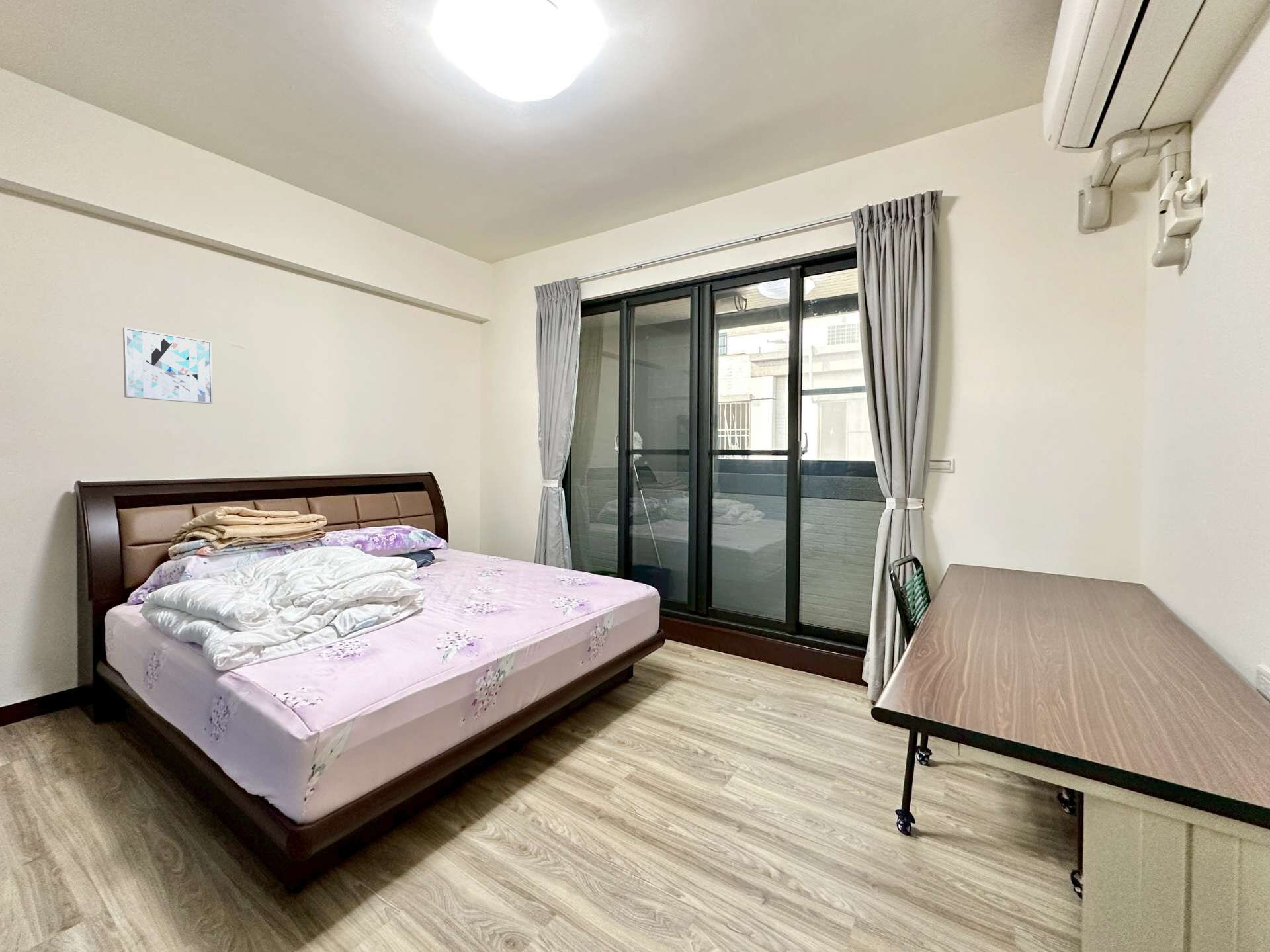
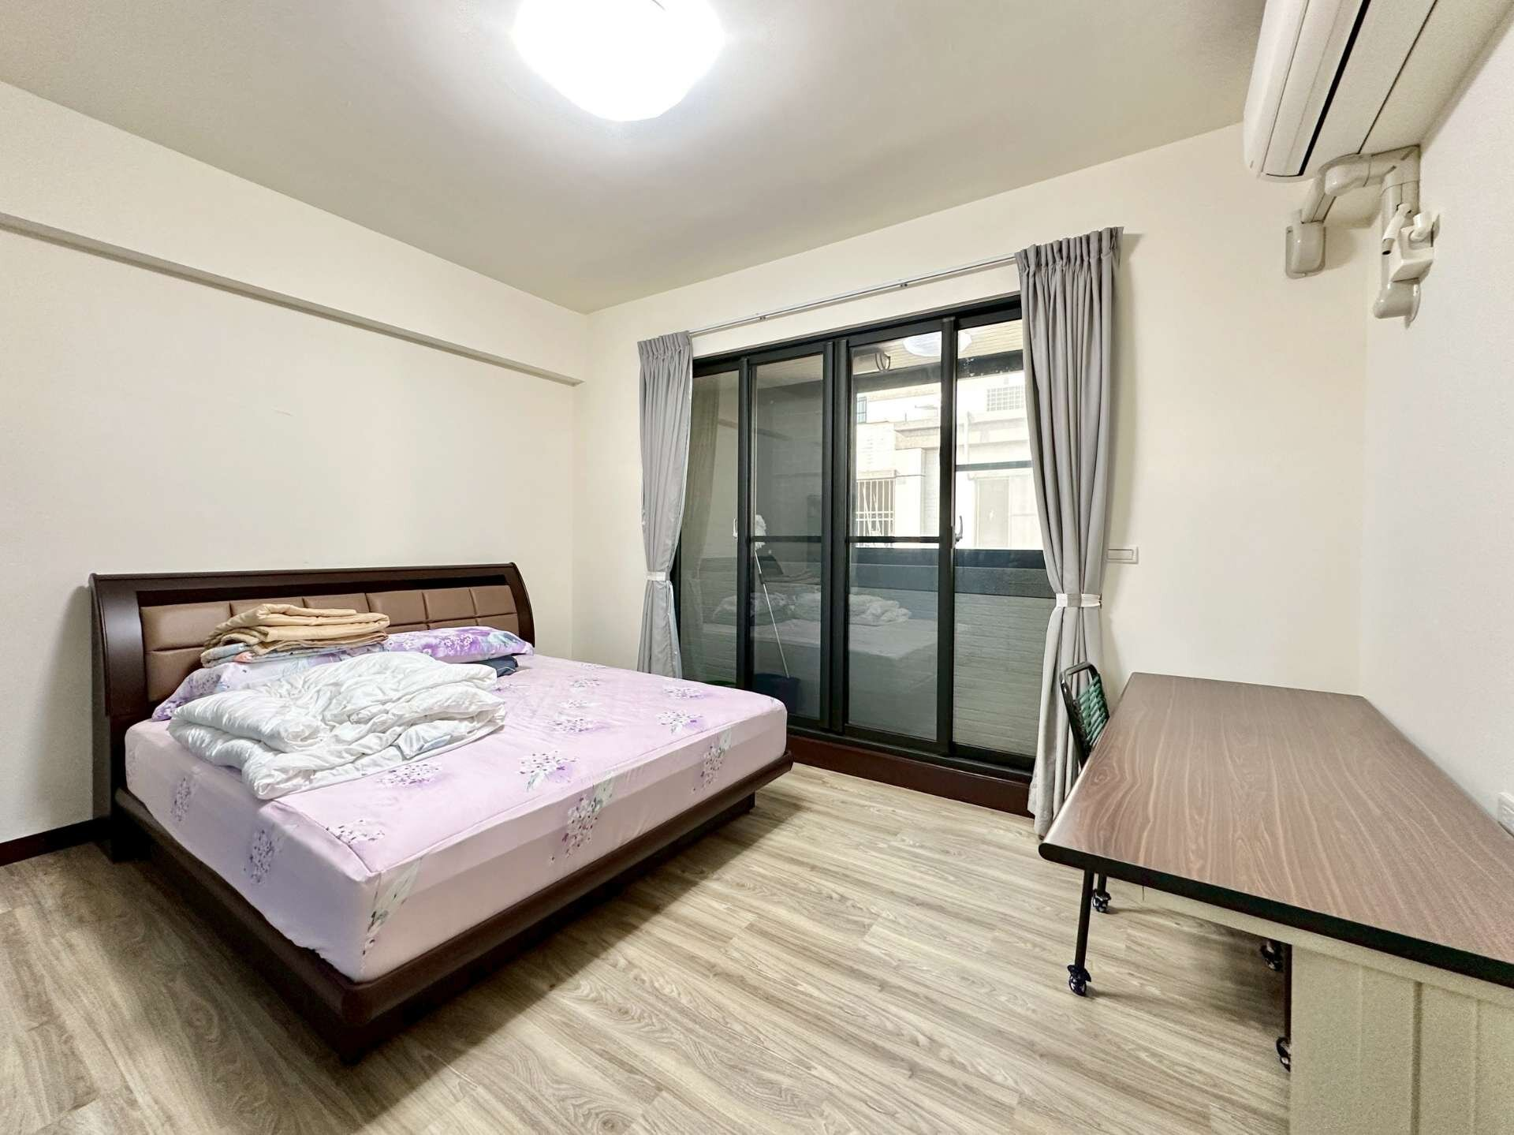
- wall art (170, 368)
